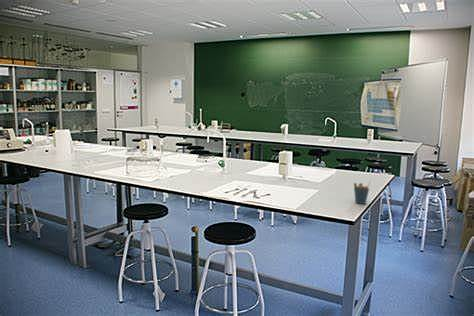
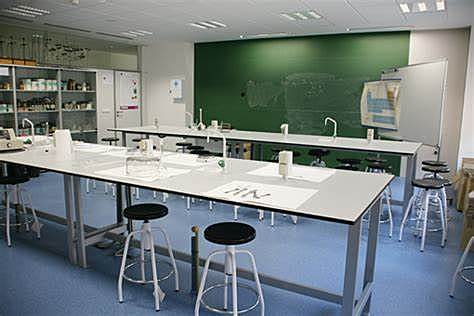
- pen holder (361, 191)
